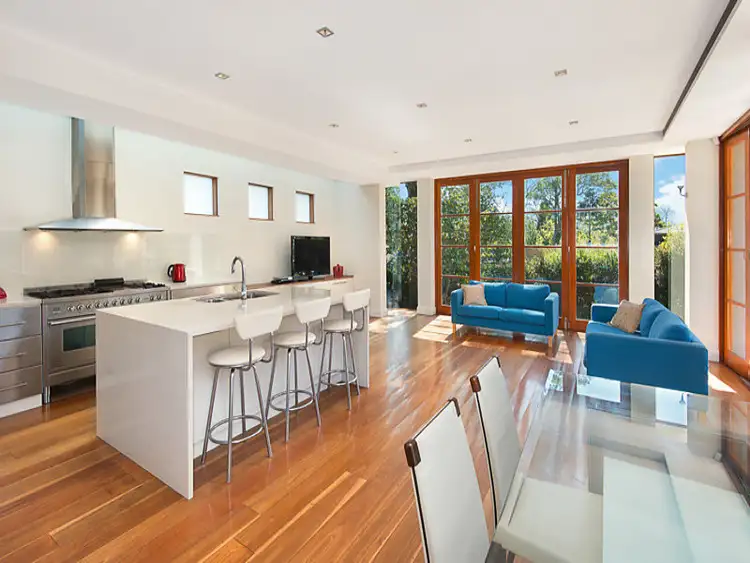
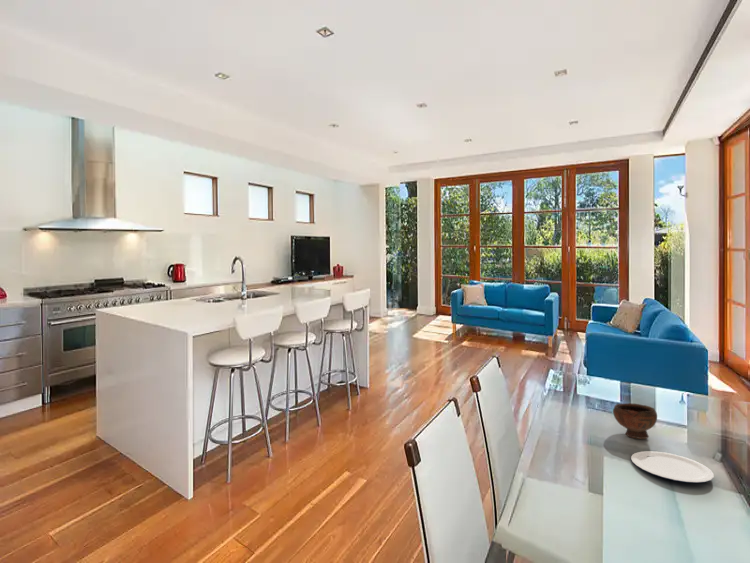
+ plate (670, 466)
+ bowl (634, 420)
